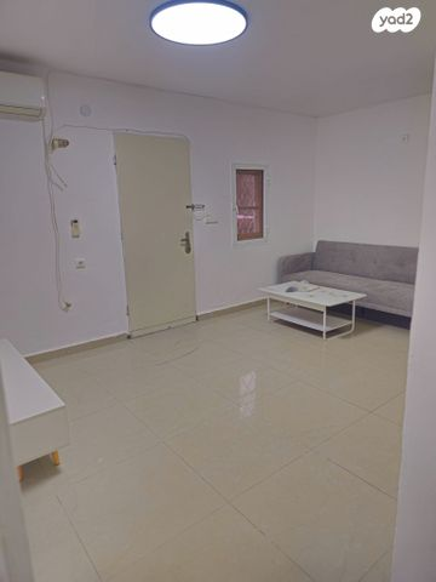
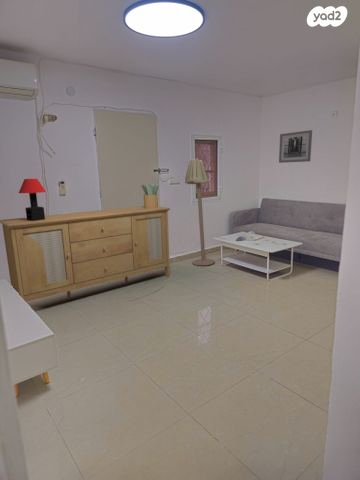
+ potted plant (149, 195)
+ wall art (294, 147)
+ floor lamp (199, 211)
+ table lamp (33, 199)
+ sideboard (96, 252)
